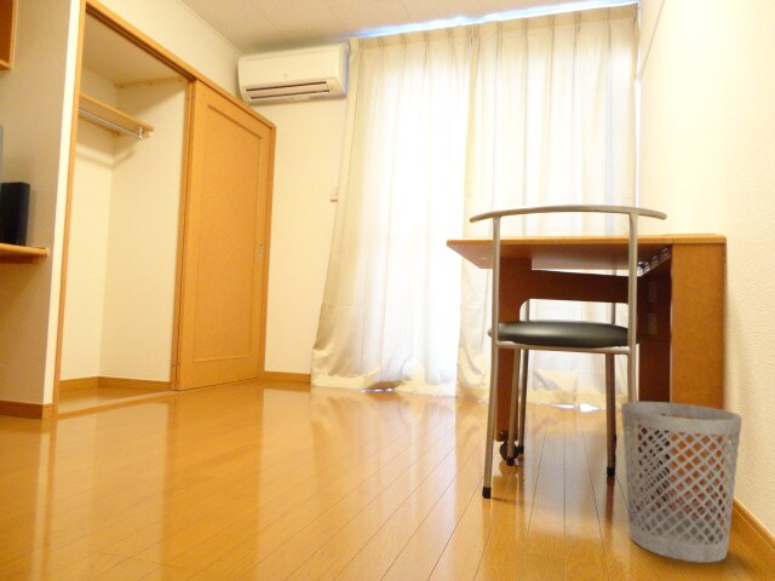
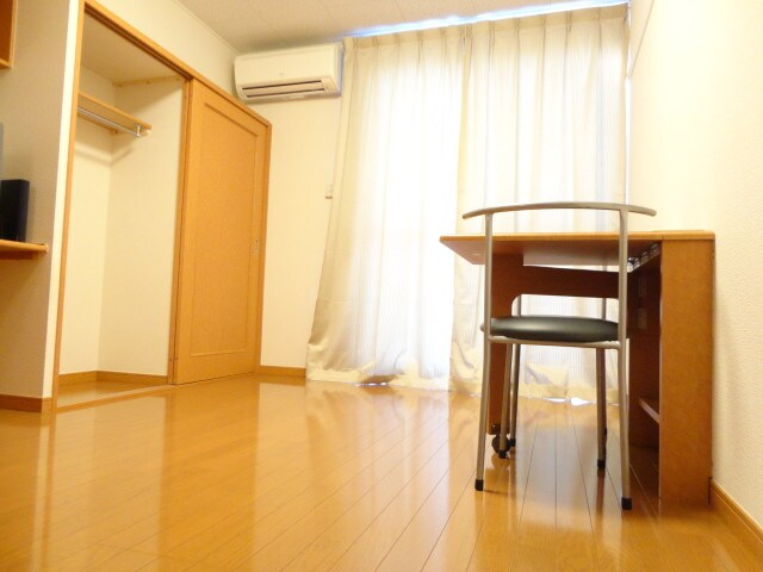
- wastebasket (677, 476)
